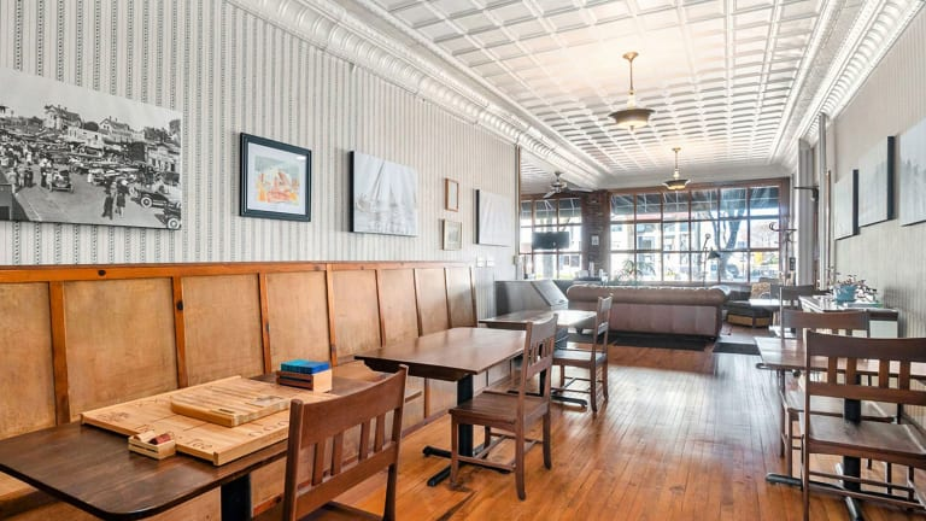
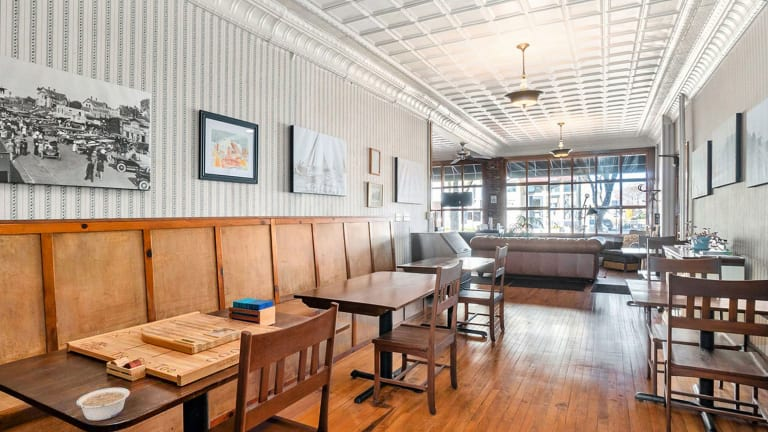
+ legume (105, 403)
